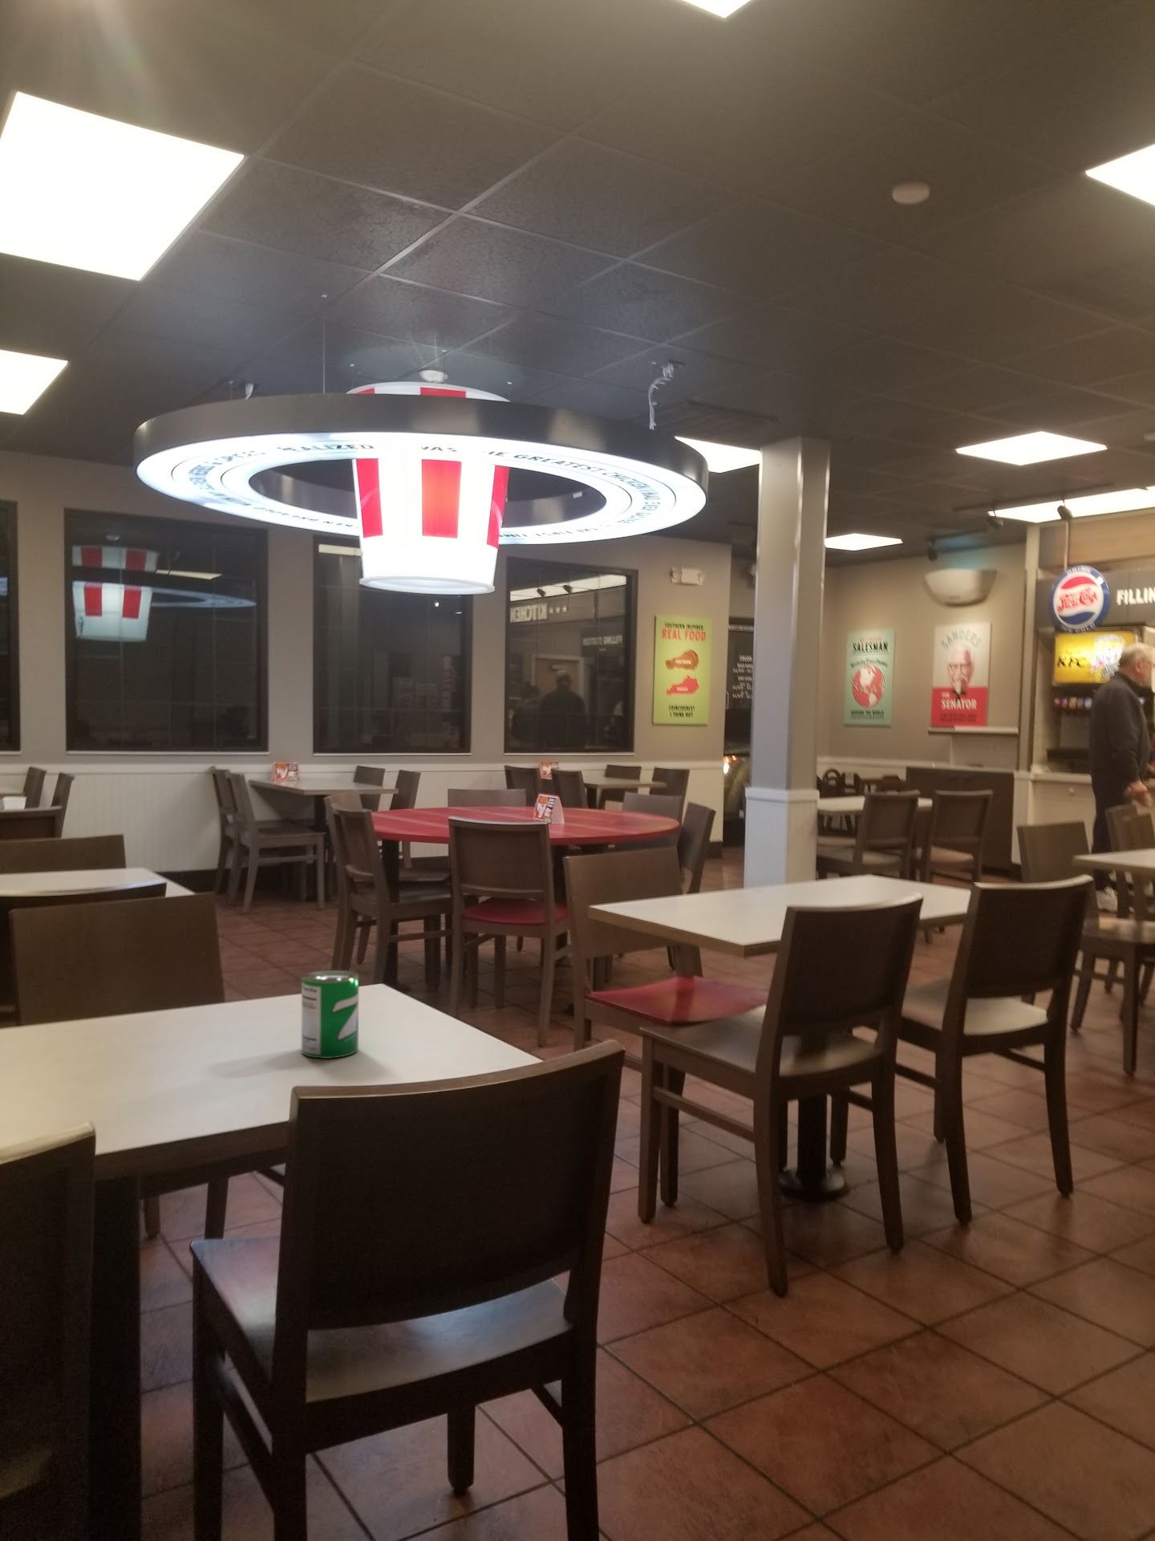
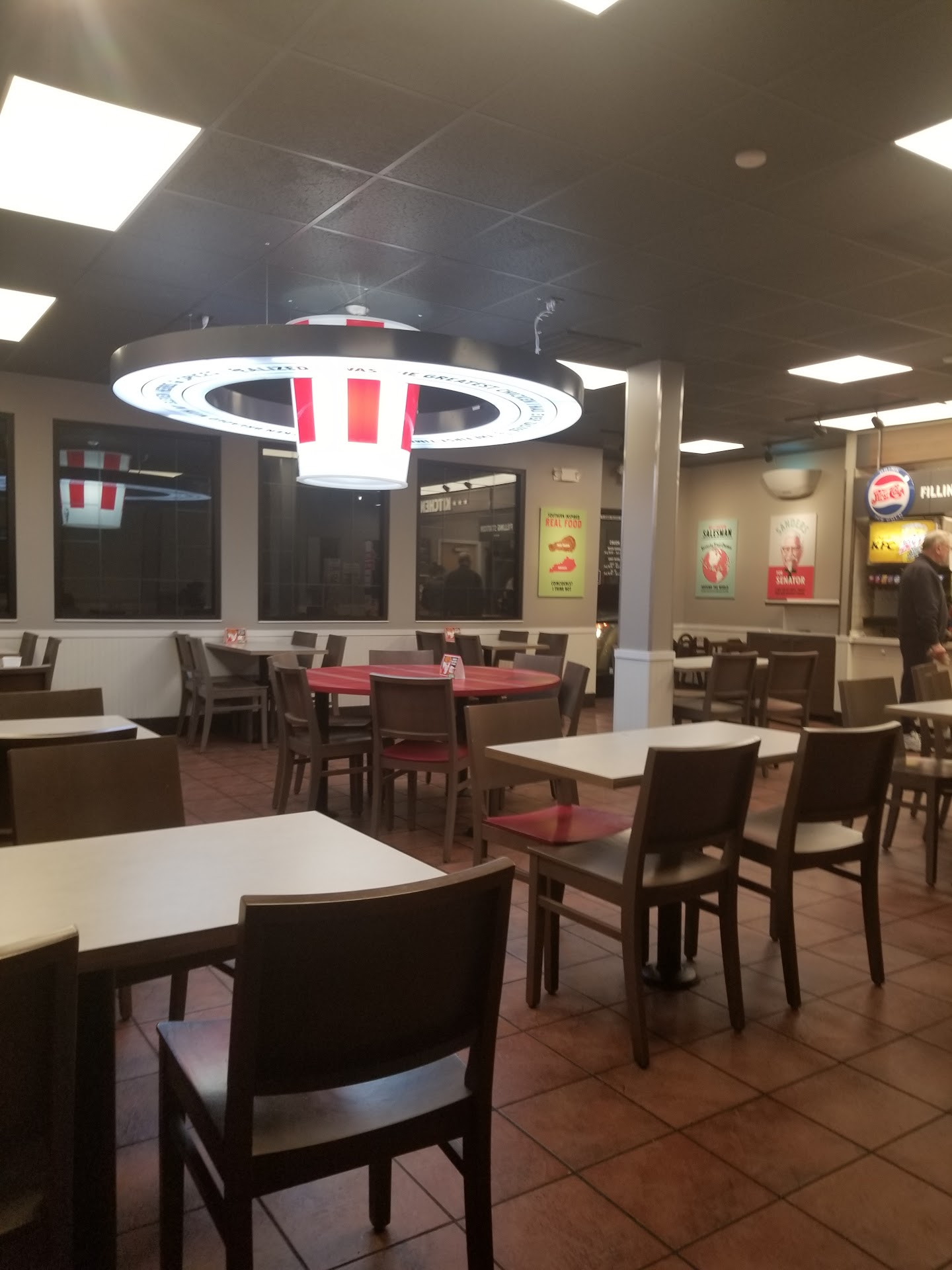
- can (330, 1013)
